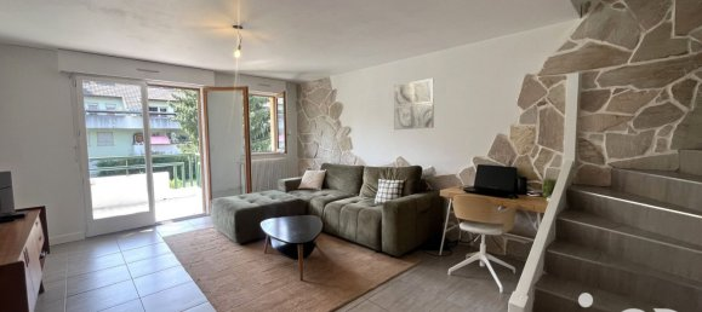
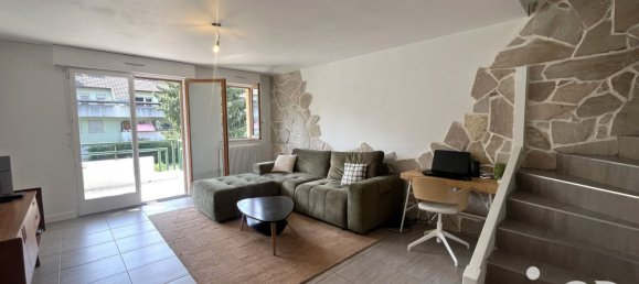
- wall art (412, 104)
